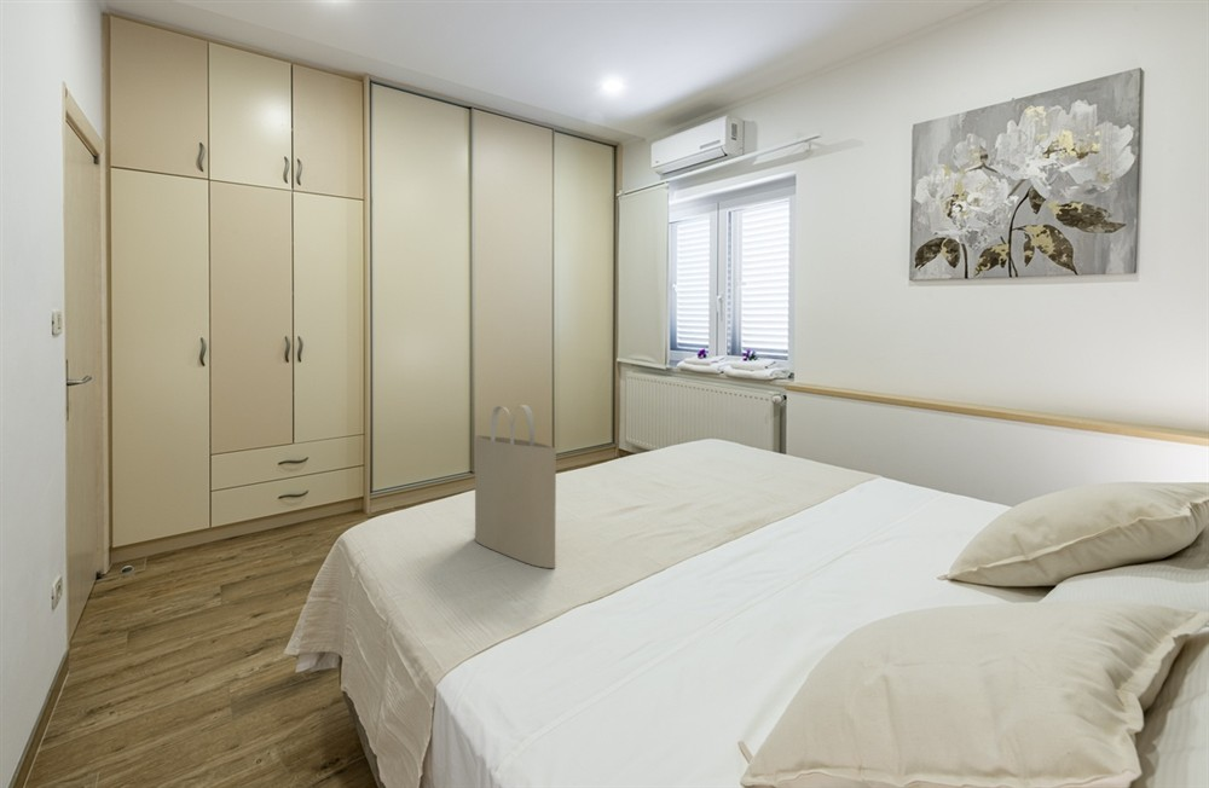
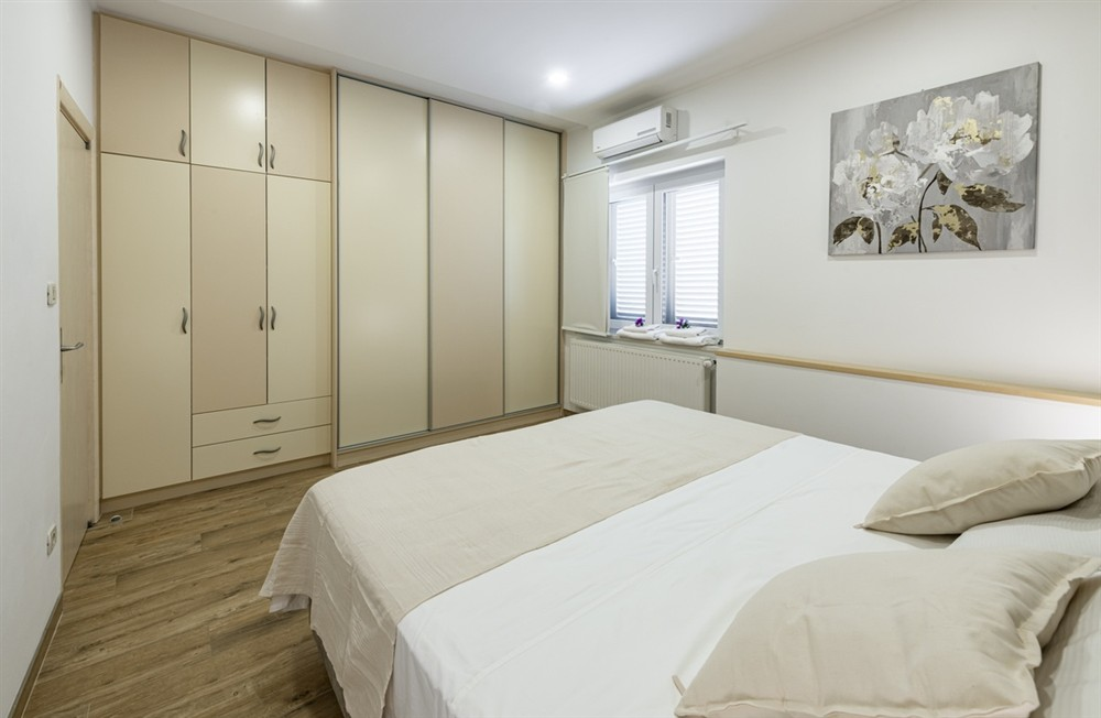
- tote bag (511, 479)
